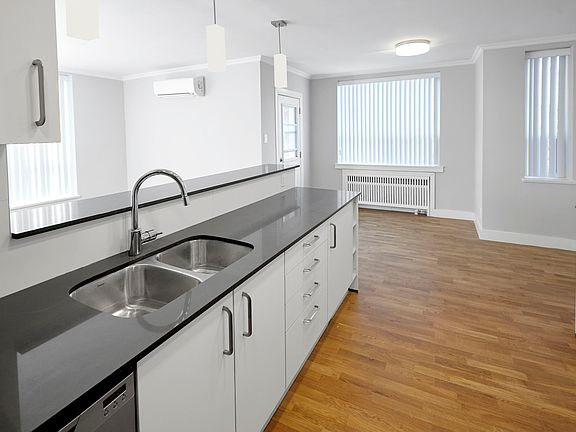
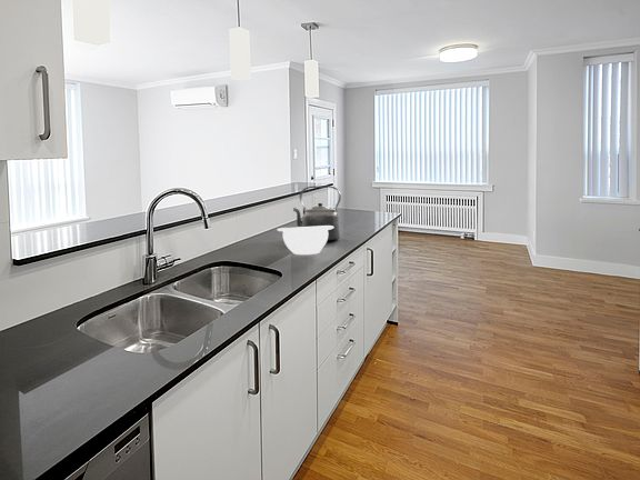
+ kettle (317, 212)
+ mixing bowl (306, 240)
